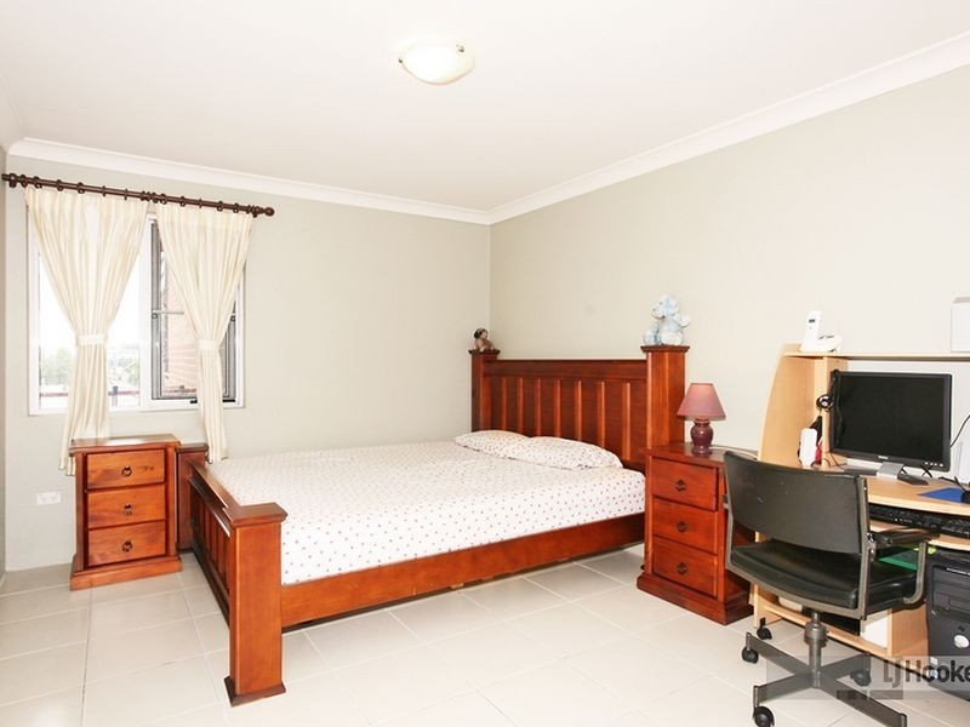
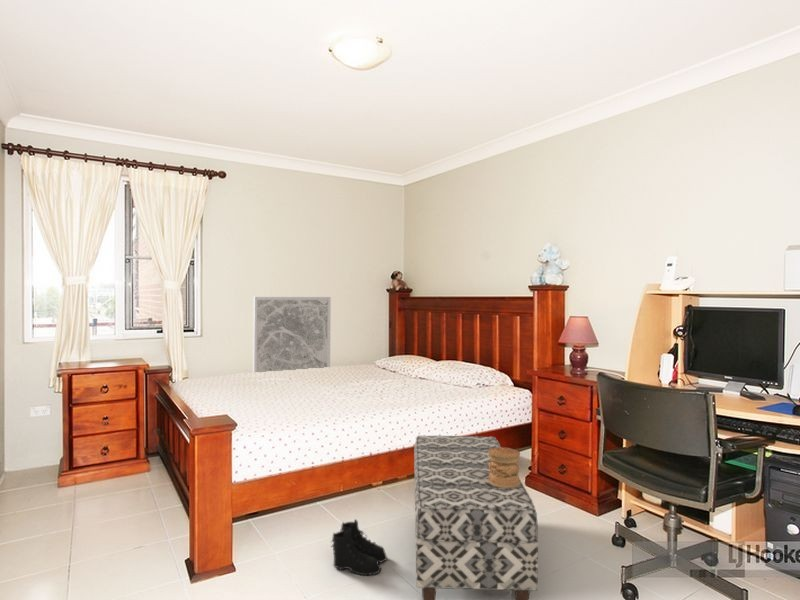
+ bench (463, 512)
+ decorative box (504, 465)
+ boots (359, 544)
+ wall art (293, 336)
